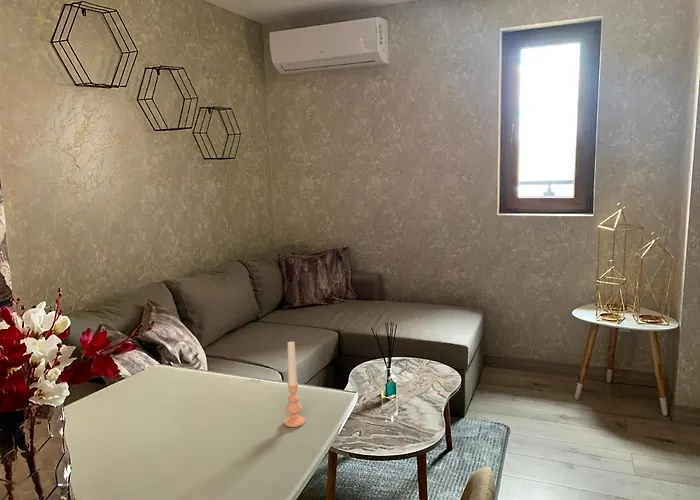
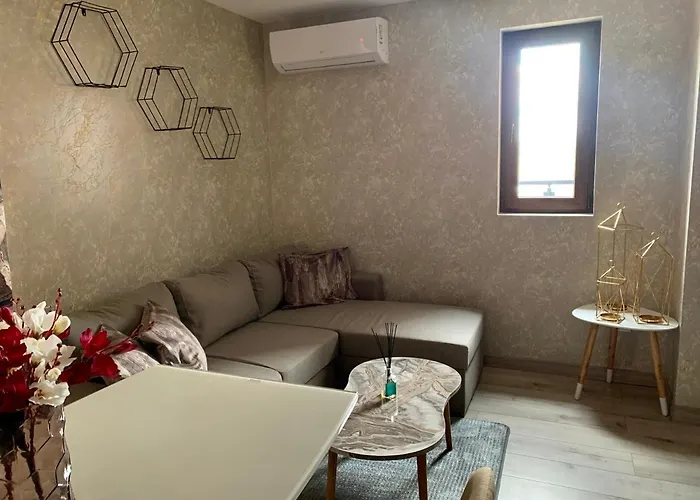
- candle (292, 381)
